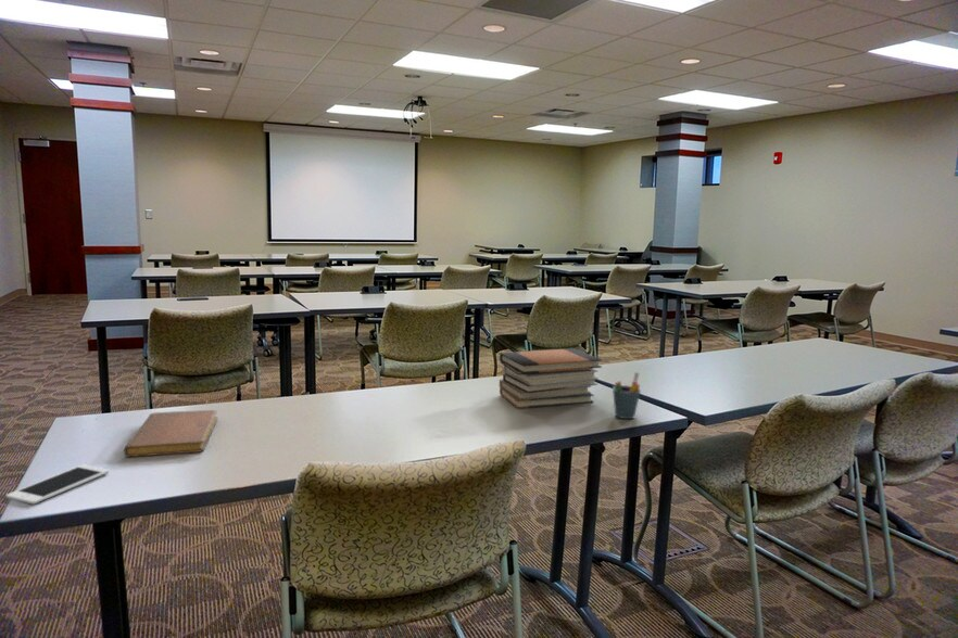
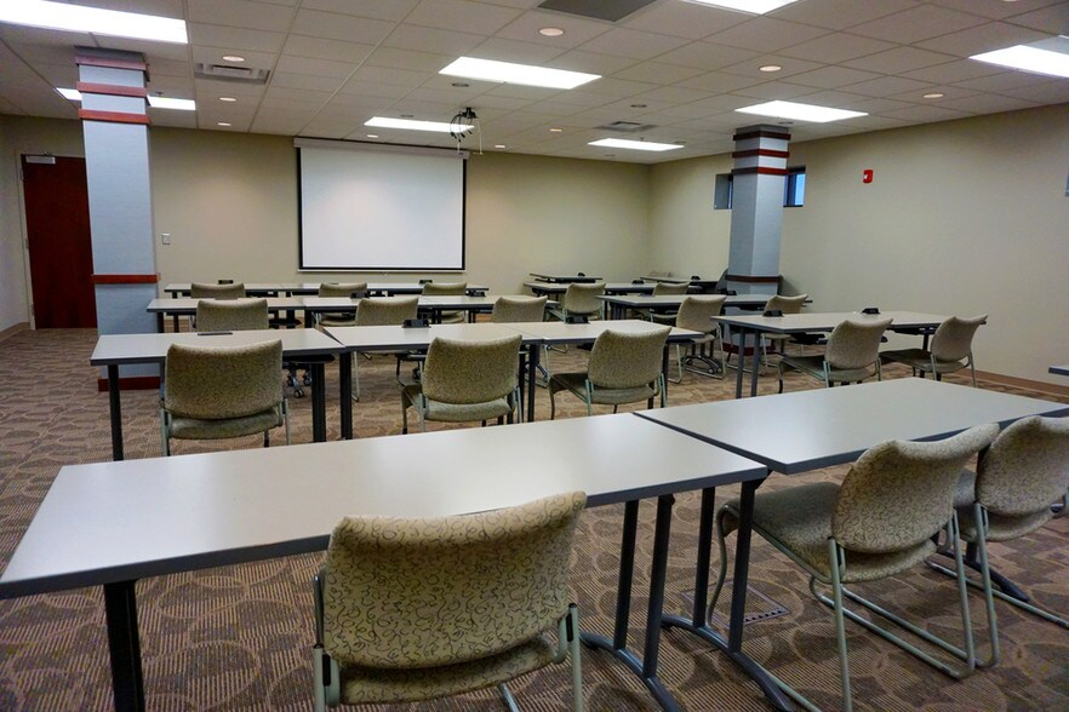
- book stack (549, 377)
- notebook (175, 431)
- pen holder (626, 395)
- cell phone (60, 483)
